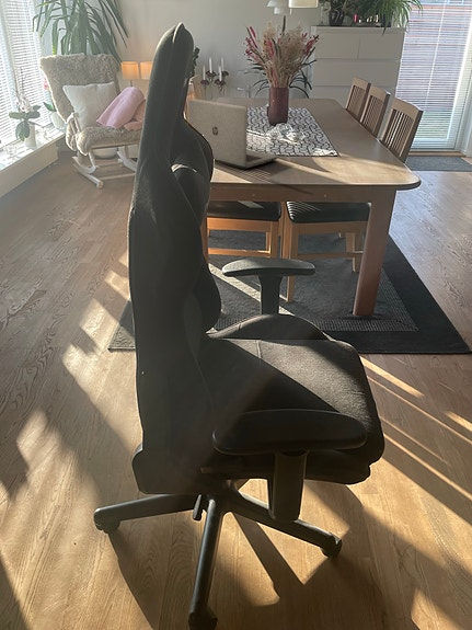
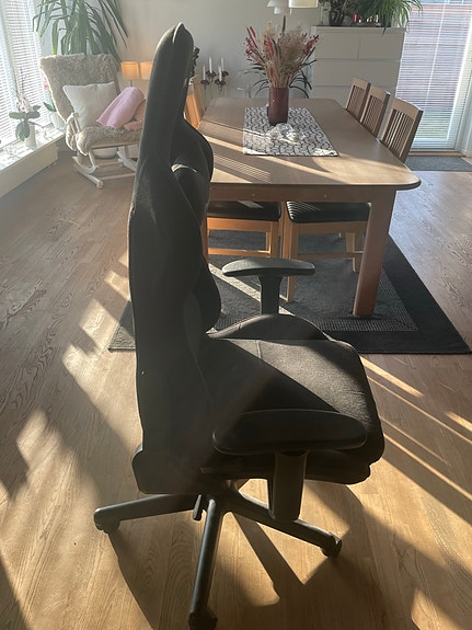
- laptop (233, 129)
